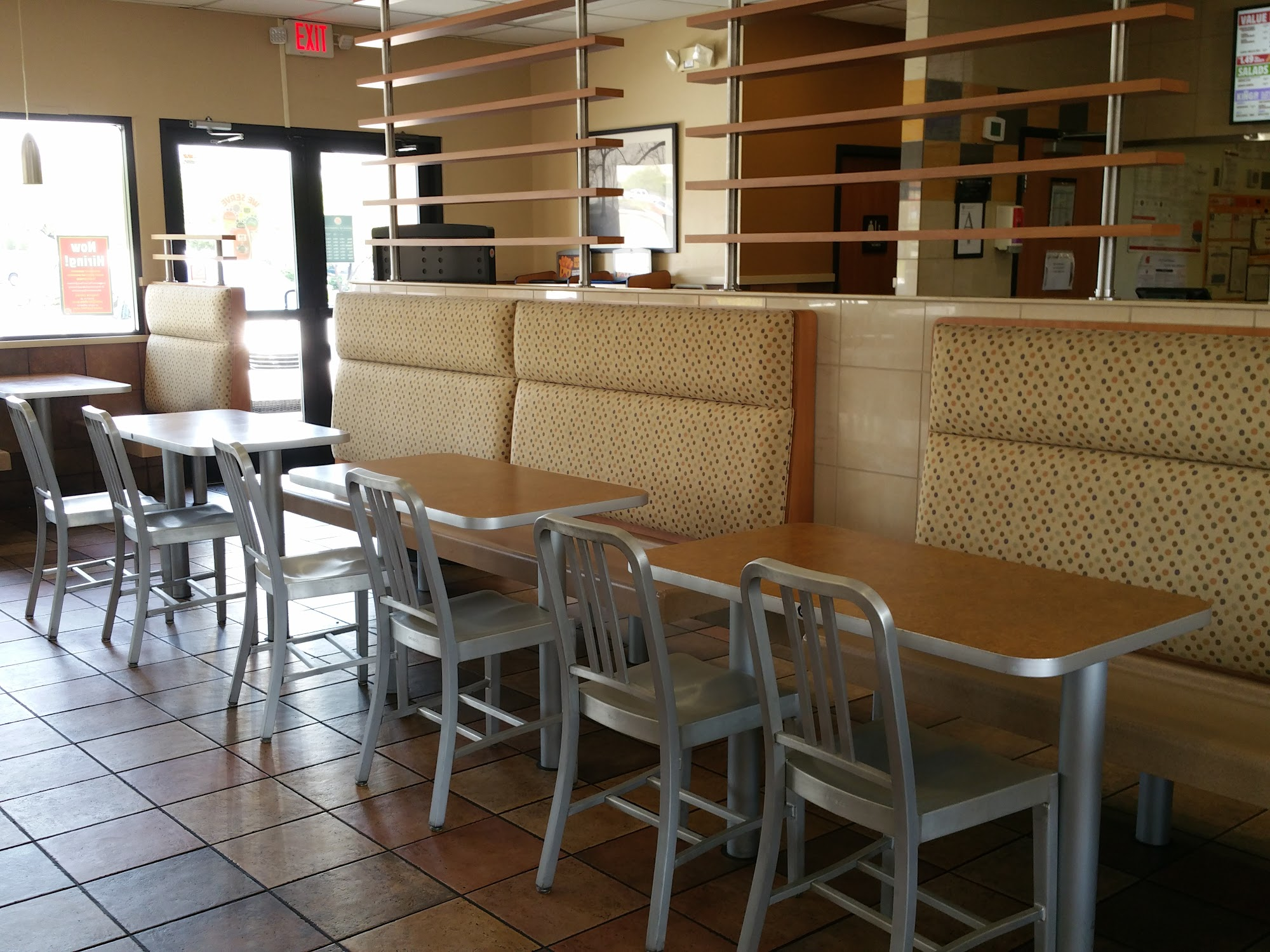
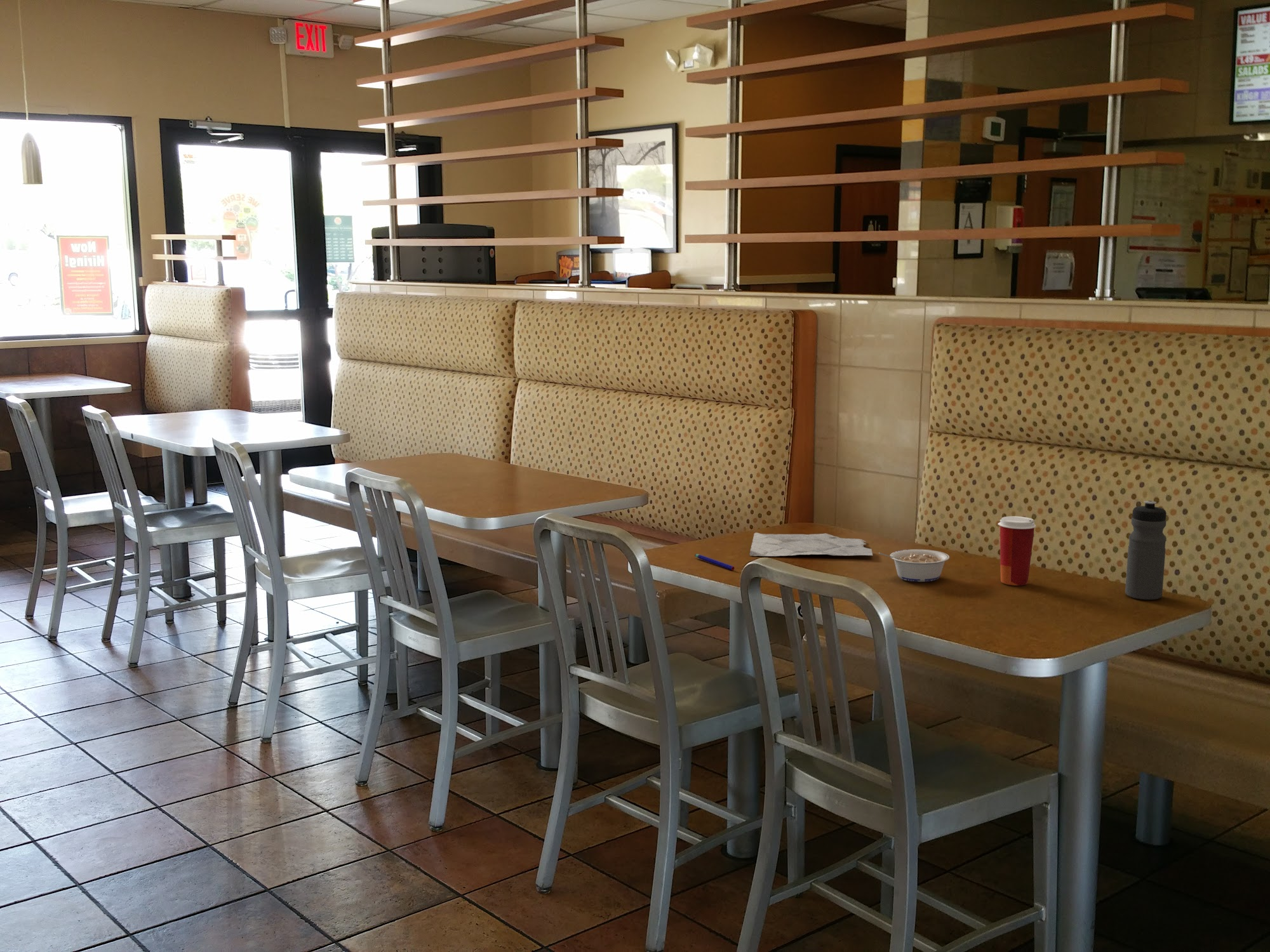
+ legume (918, 564)
+ pen (714, 562)
+ water bottle (1146, 548)
+ paper cup (1015, 550)
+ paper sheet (807, 544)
